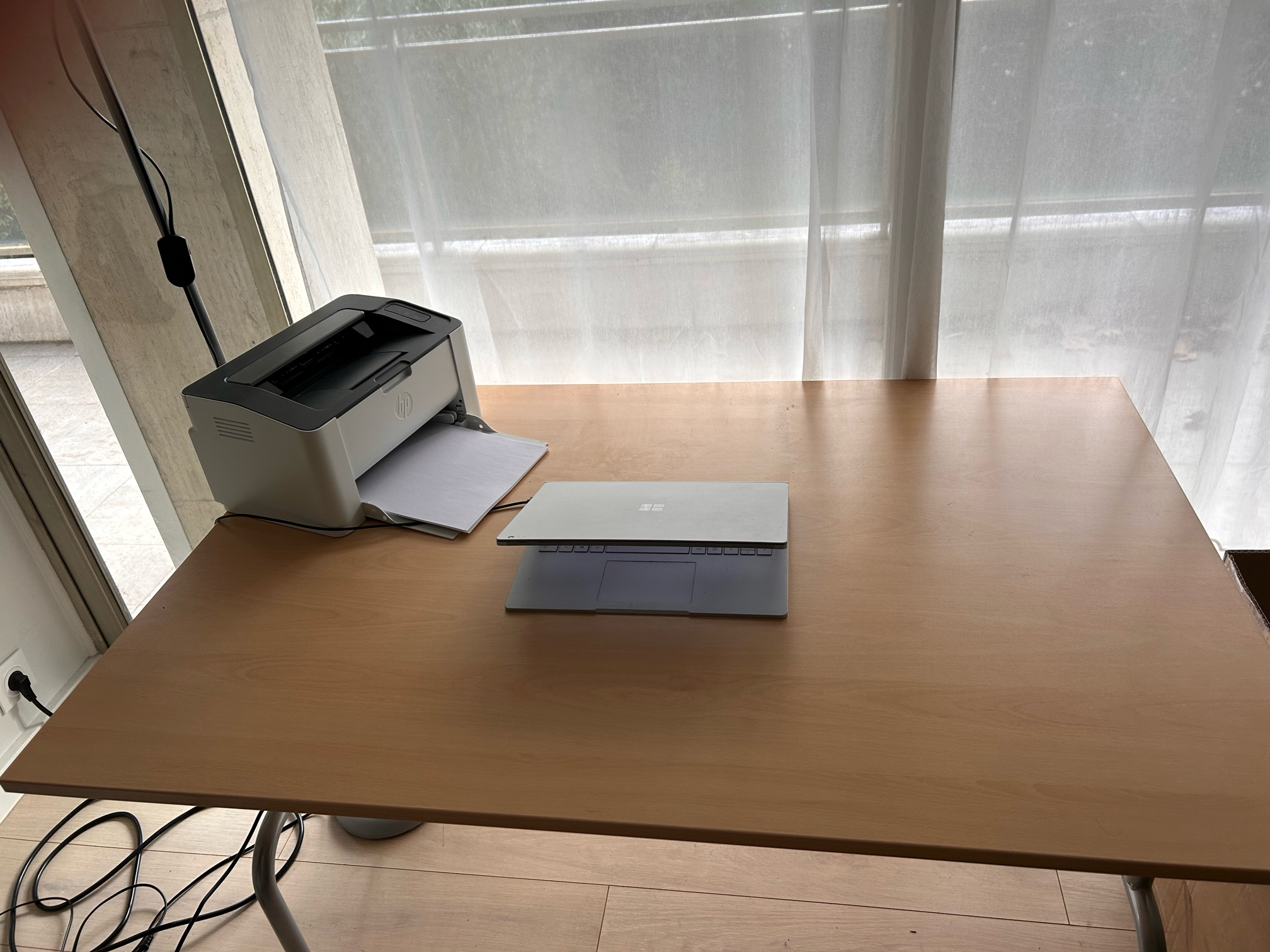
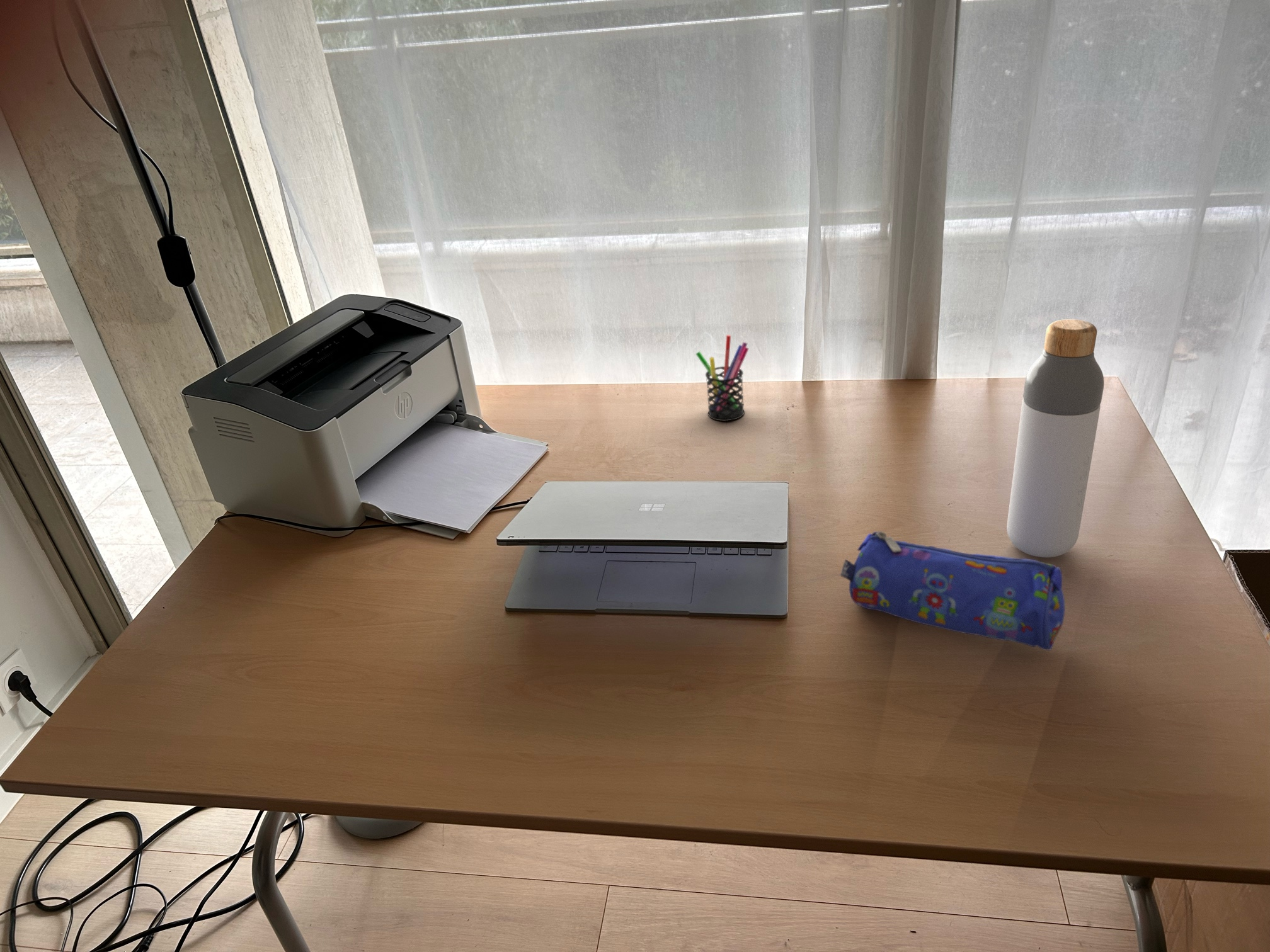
+ pen holder (721, 377)
+ pencil case (951, 584)
+ bottle (1055, 443)
